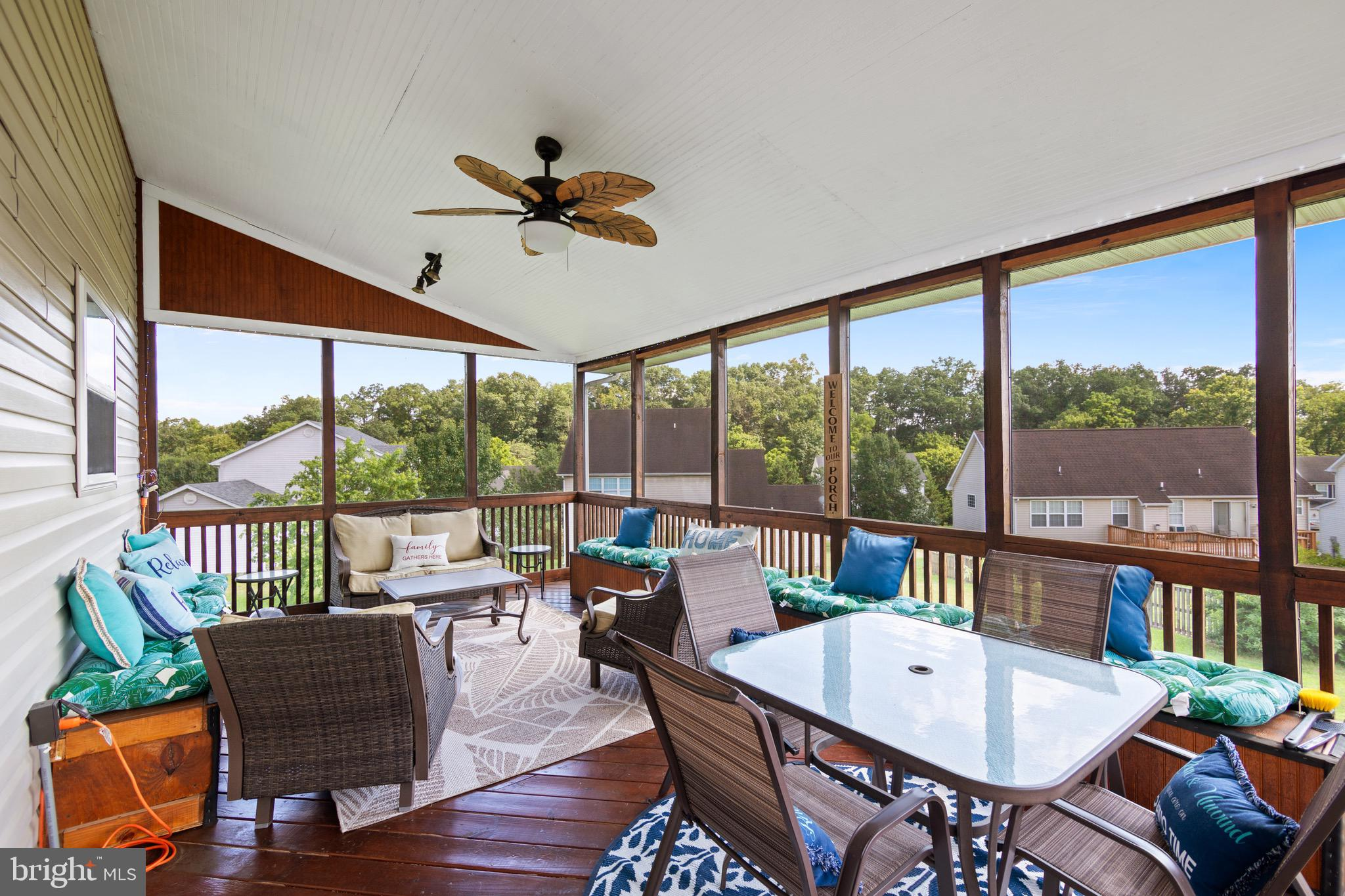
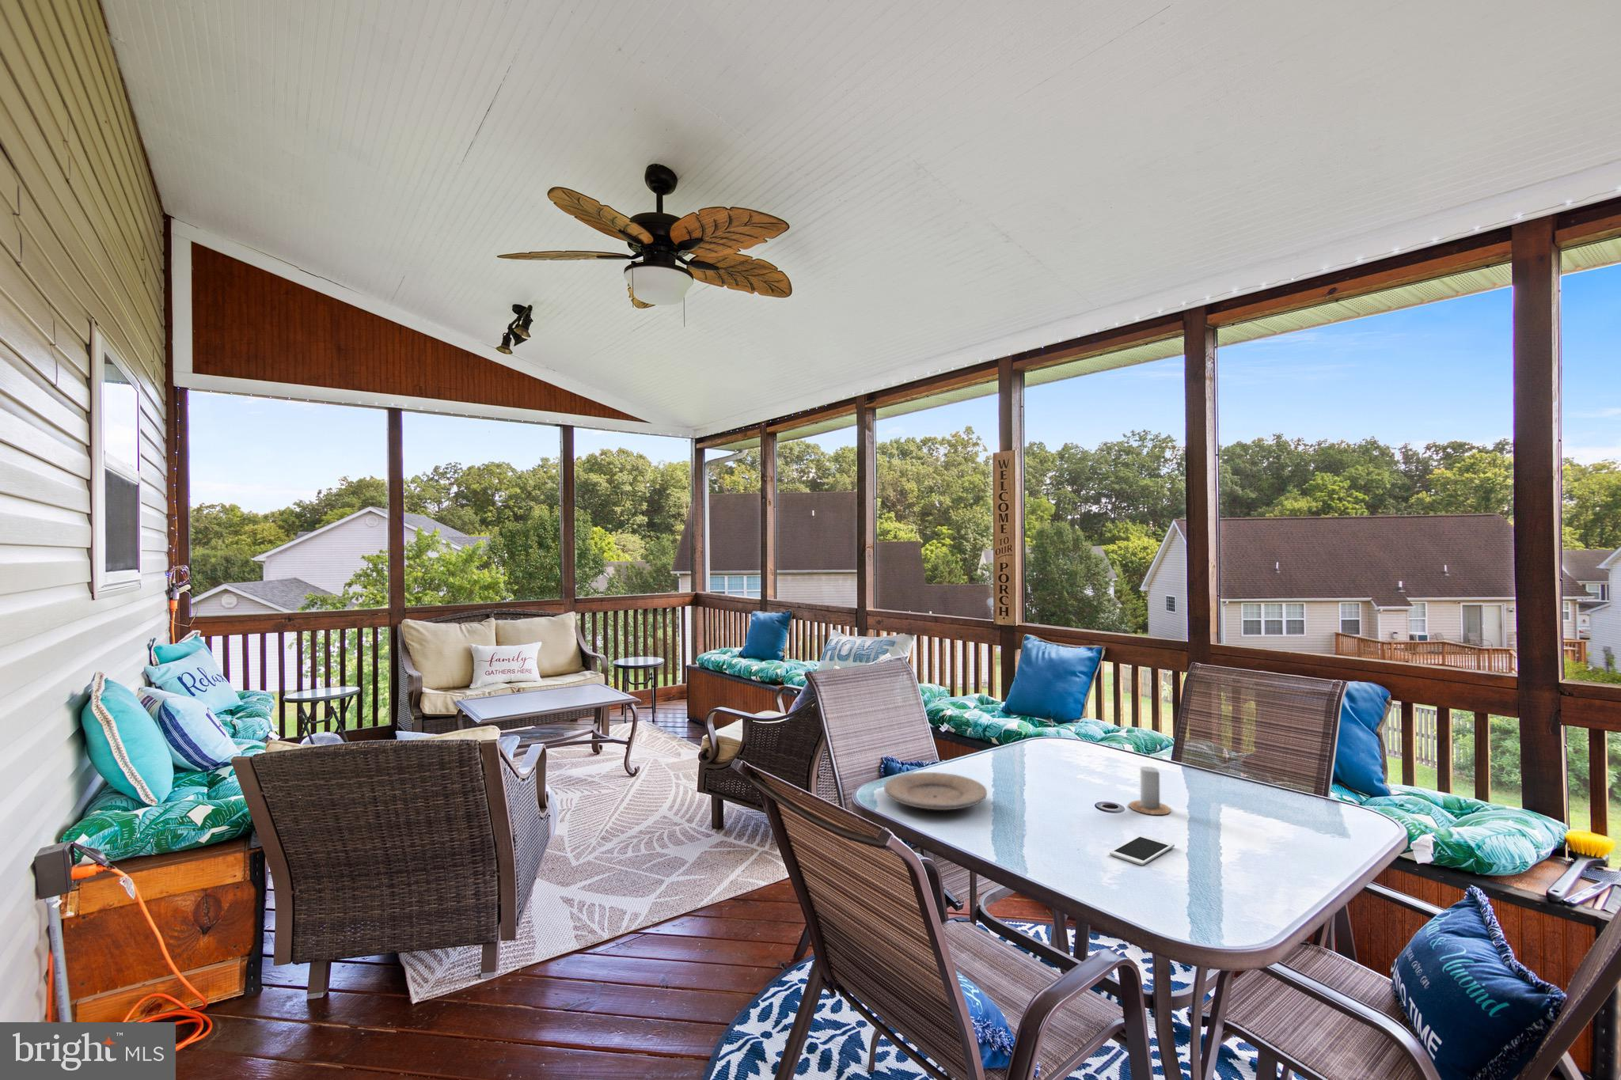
+ plate (935, 793)
+ candle (1150, 780)
+ cell phone (1143, 849)
